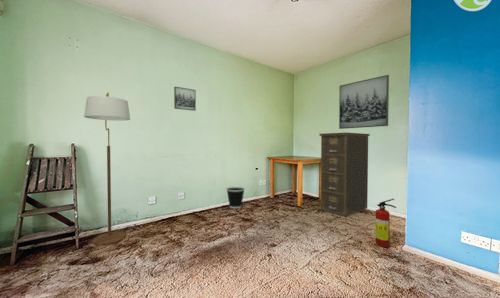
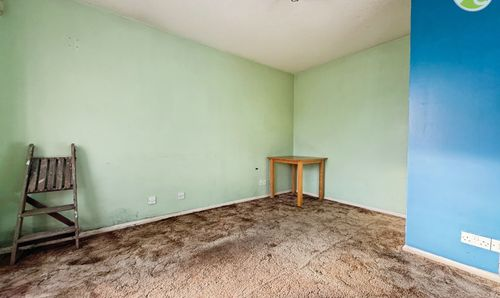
- wall art (185, 99)
- fire extinguisher (385, 222)
- wastebasket (235, 197)
- filing cabinet (344, 171)
- floor lamp (108, 165)
- wall art (361, 104)
